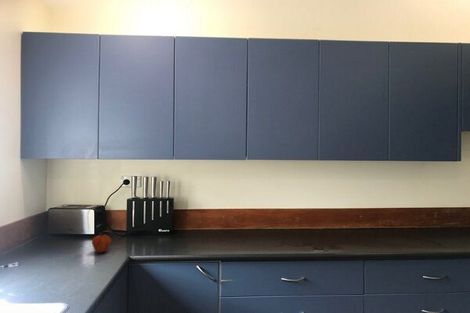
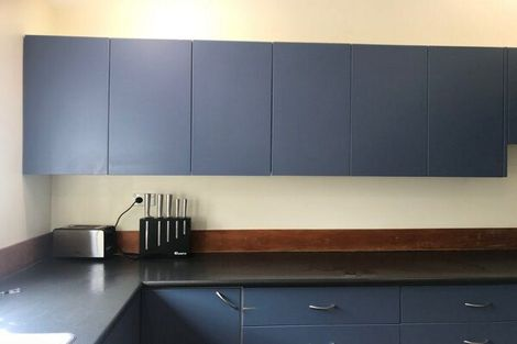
- fruit (101, 242)
